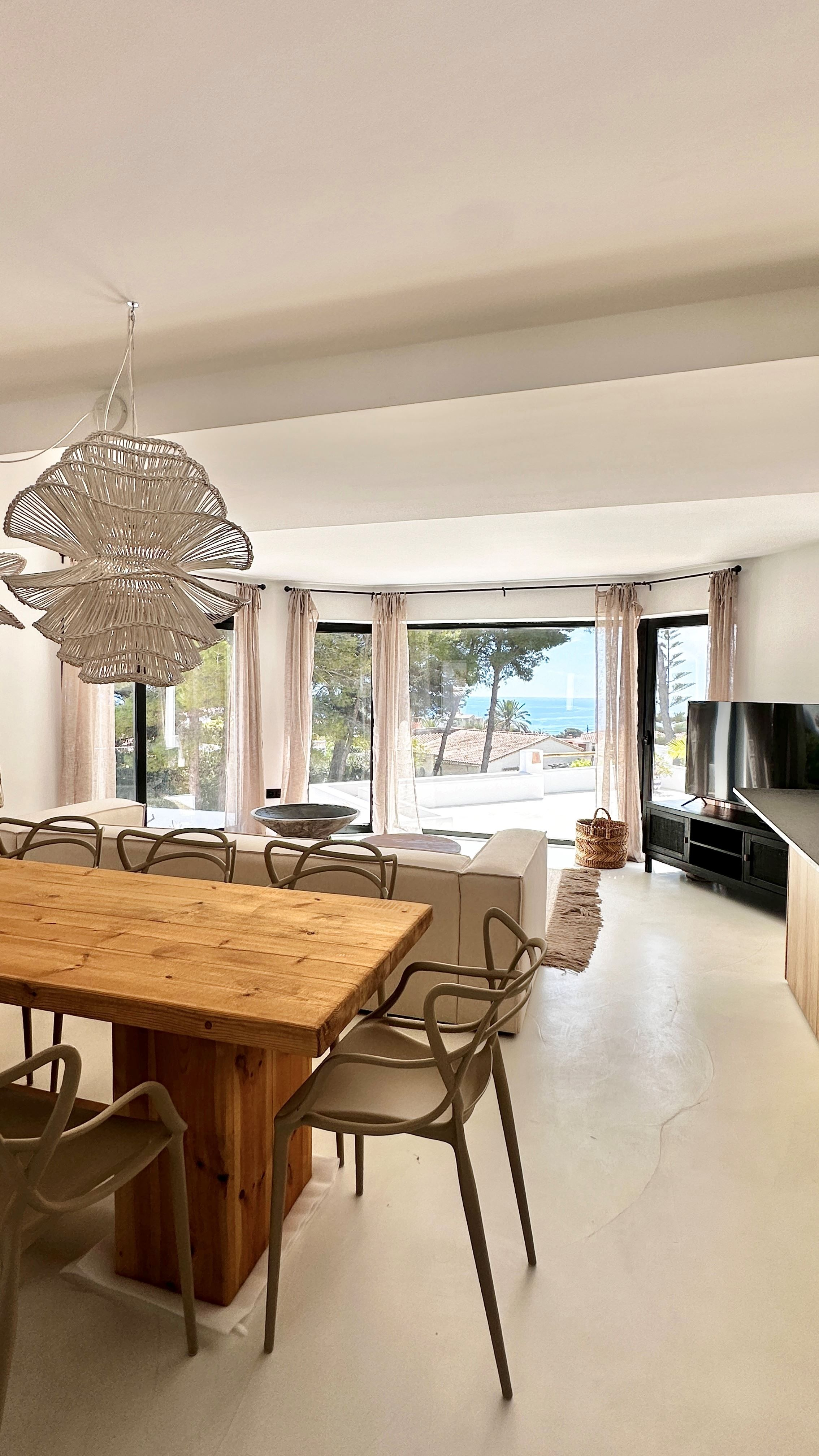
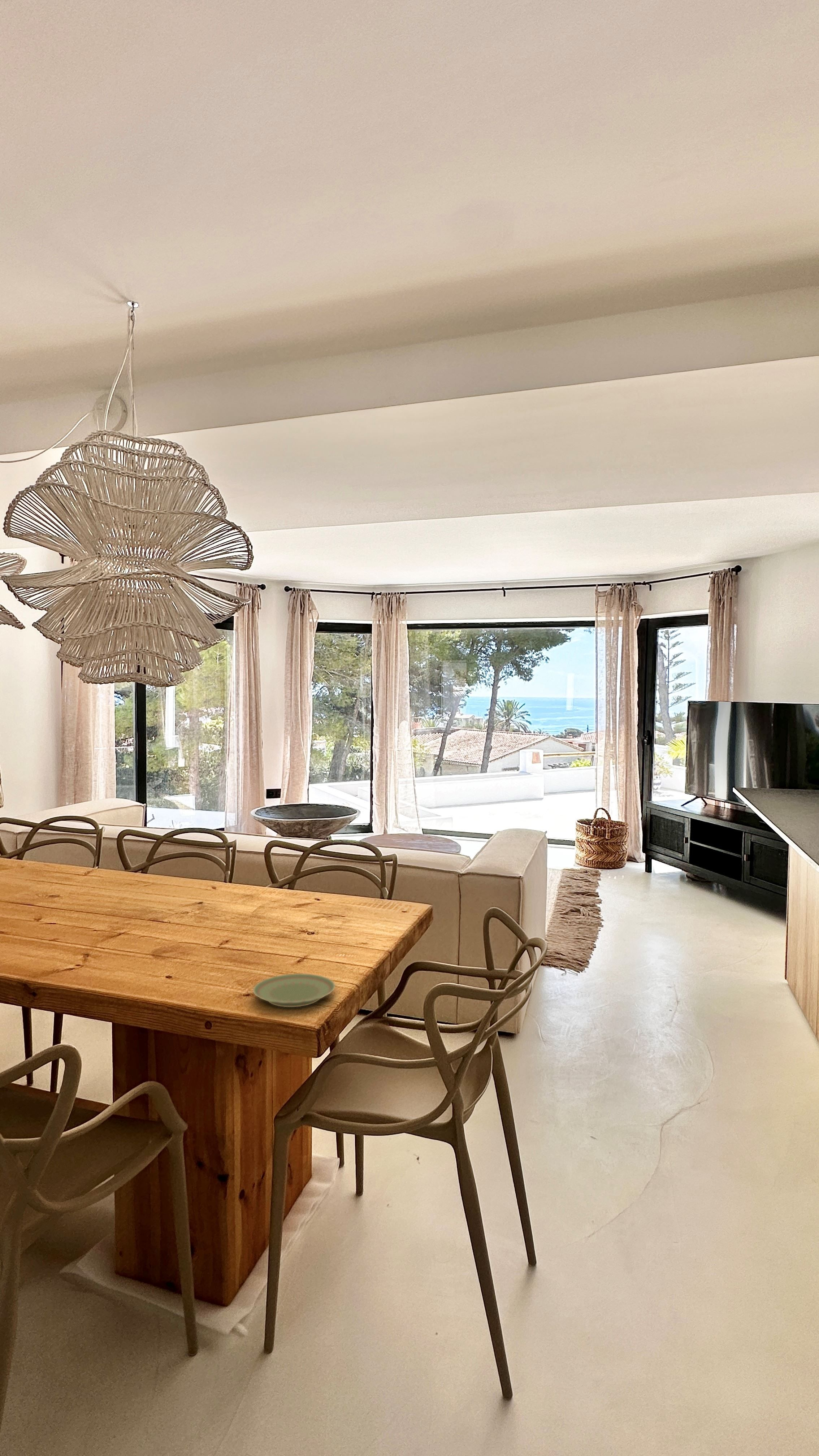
+ plate (294, 992)
